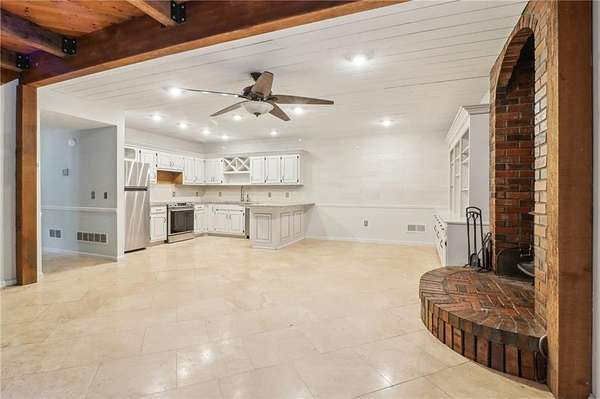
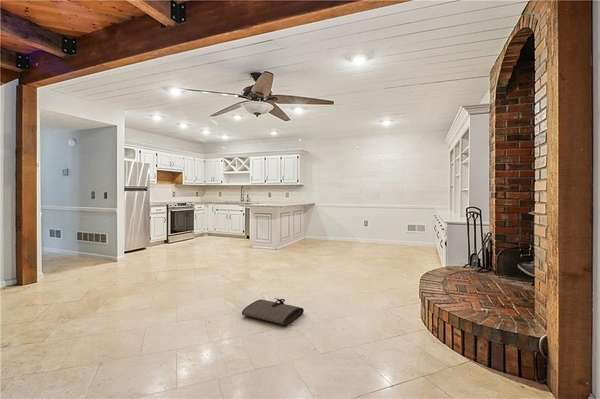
+ tool roll (273, 307)
